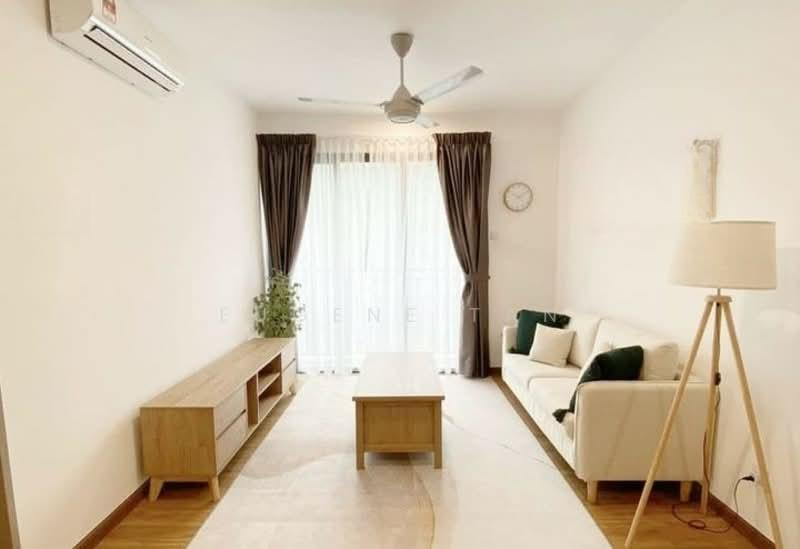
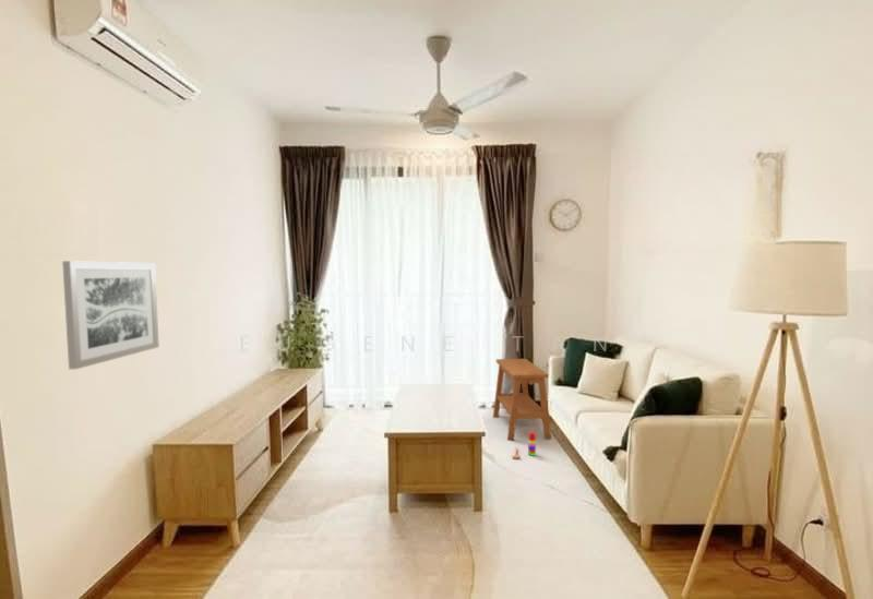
+ side table (519, 396)
+ stacking toy (528, 443)
+ wall art (117, 310)
